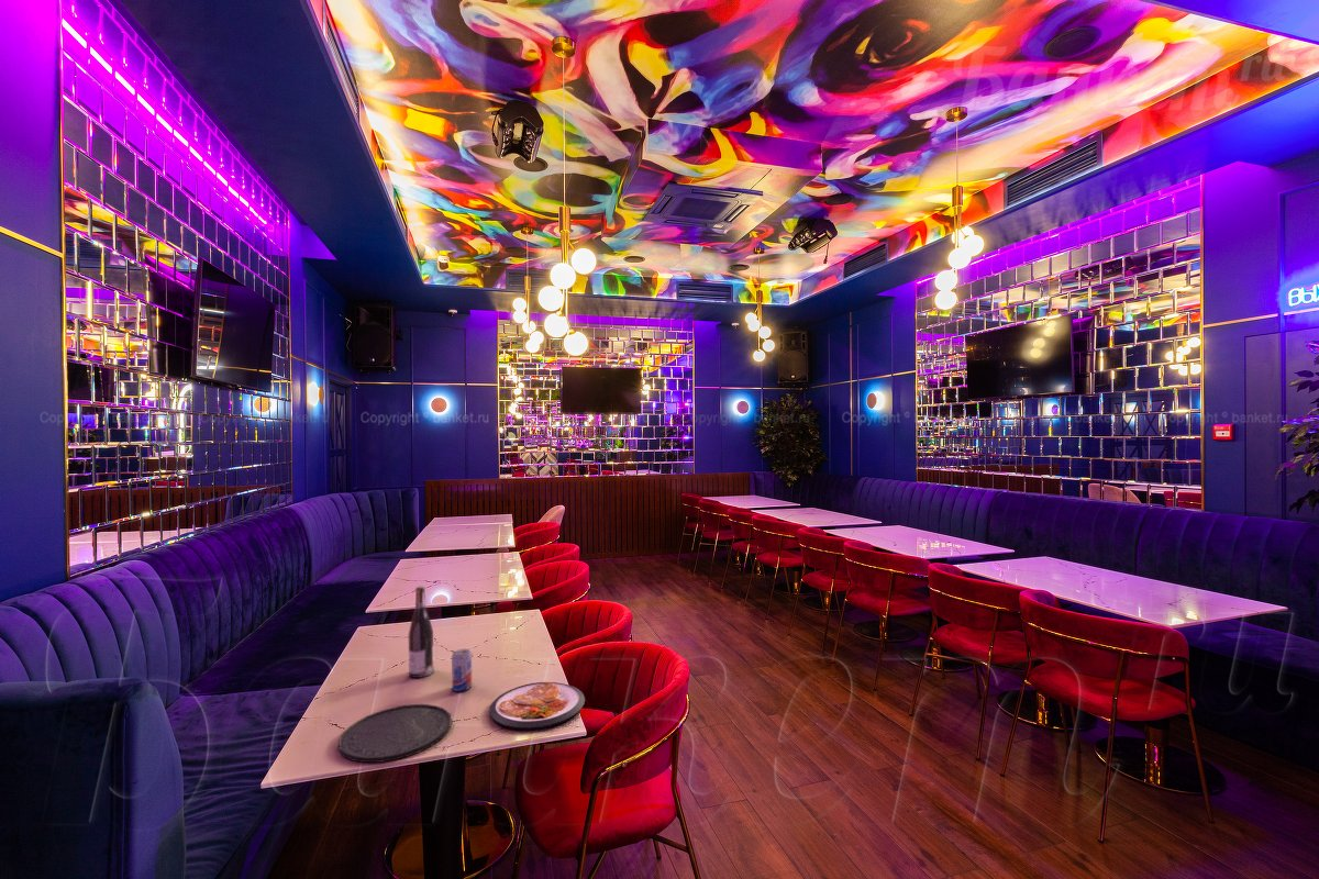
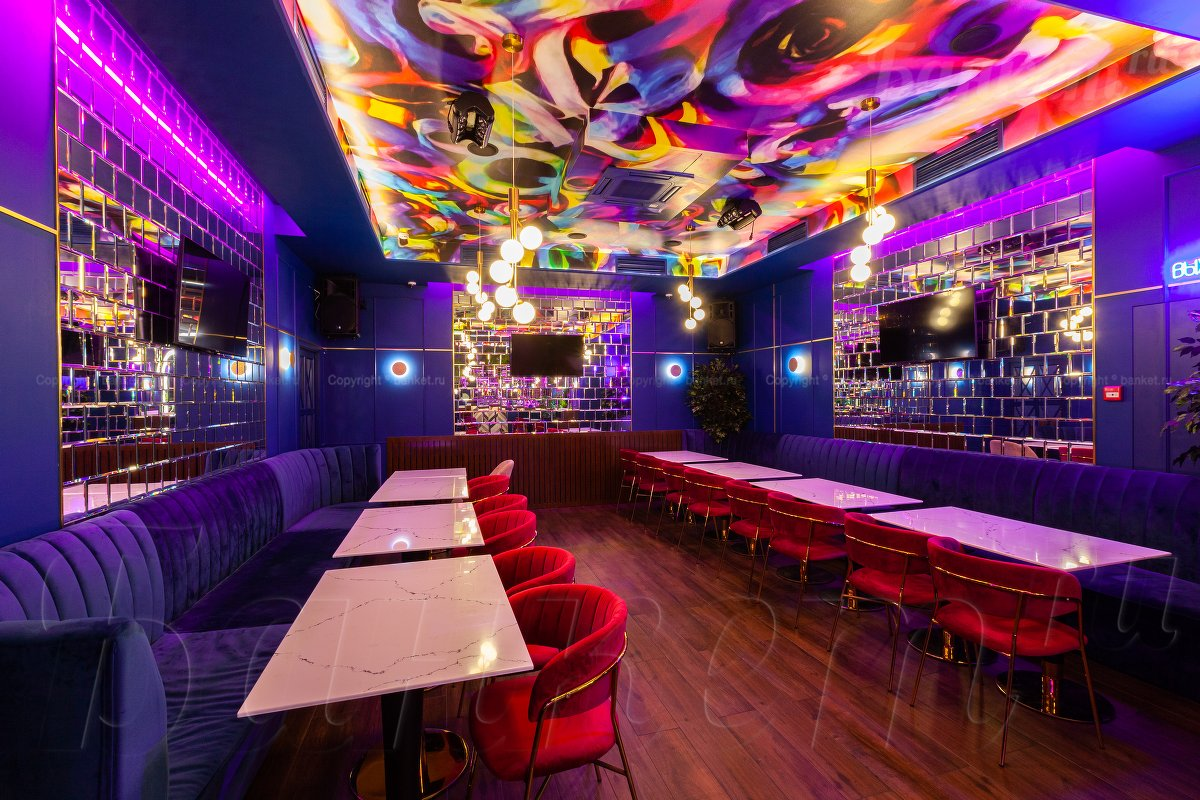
- beverage can (462, 669)
- plate (397, 731)
- dish (537, 701)
- wine bottle (420, 630)
